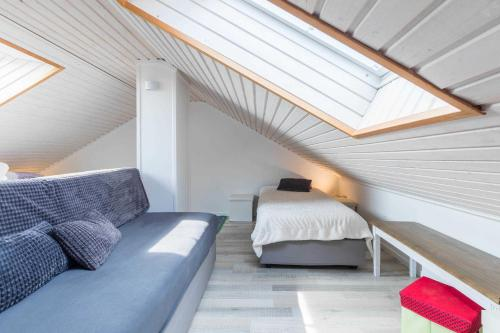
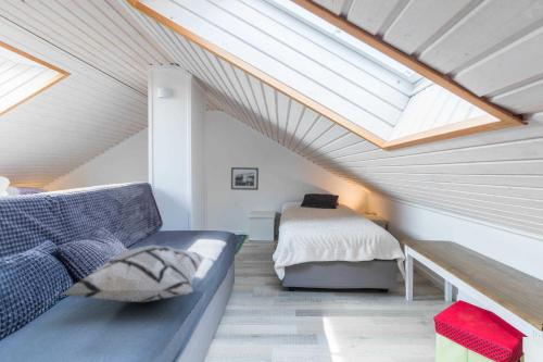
+ decorative pillow (147, 272)
+ picture frame (244, 178)
